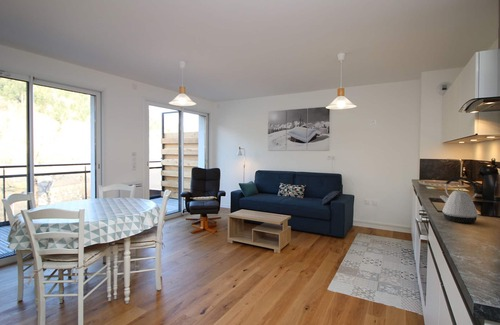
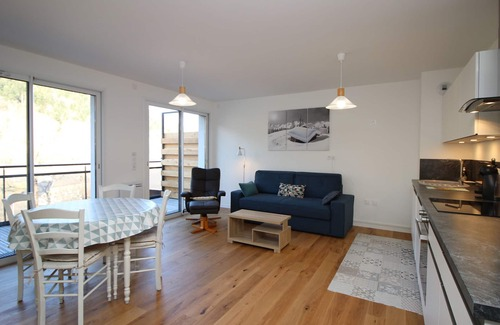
- kettle (458, 198)
